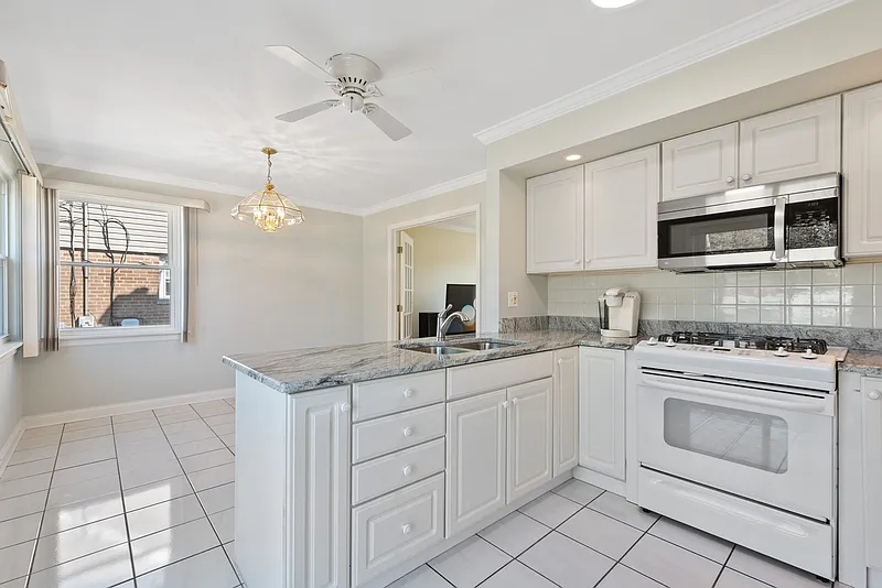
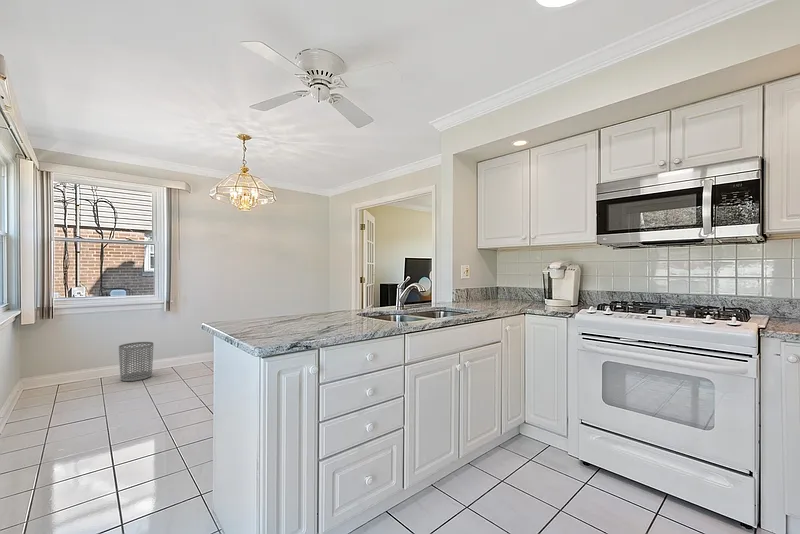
+ waste bin (136, 361)
